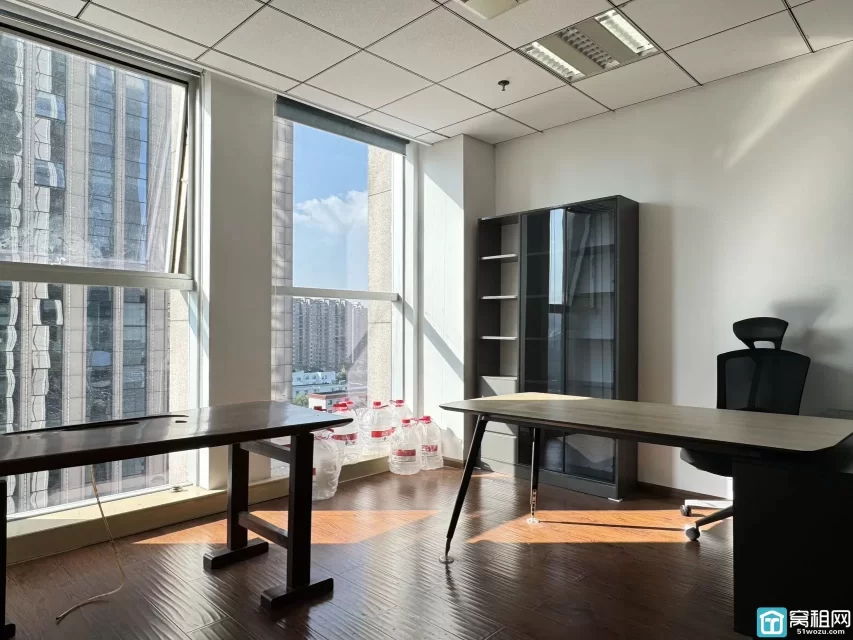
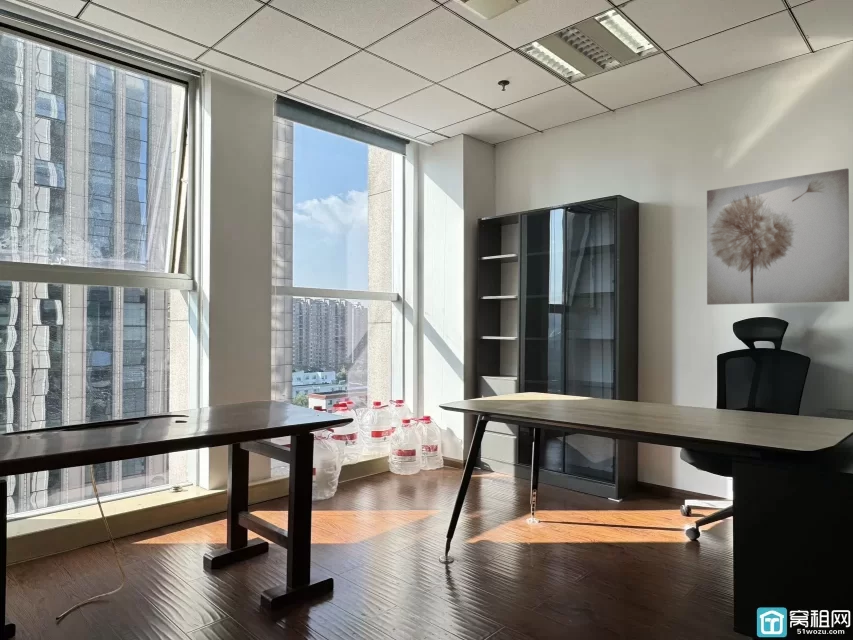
+ wall art (772, 241)
